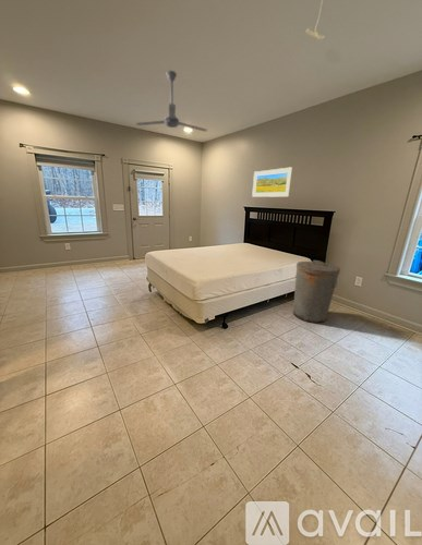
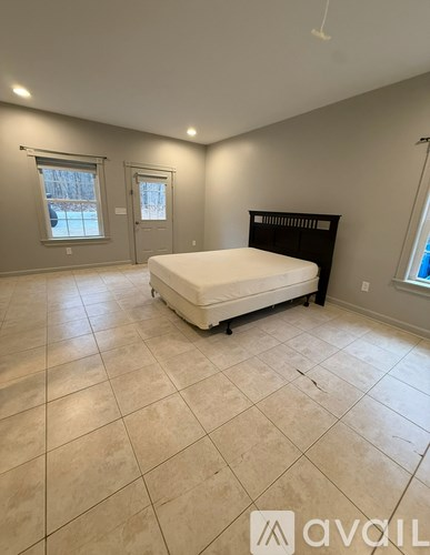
- trash can (313, 289)
- ceiling fan (171, 95)
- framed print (270, 183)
